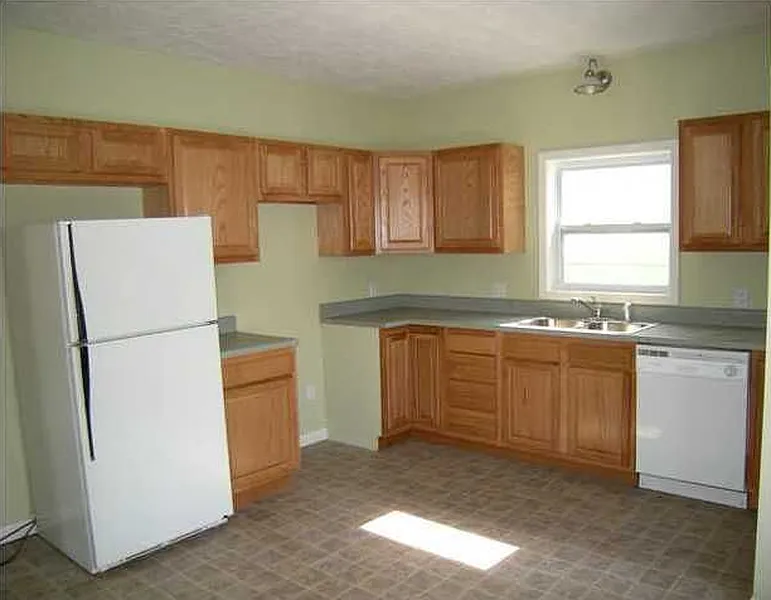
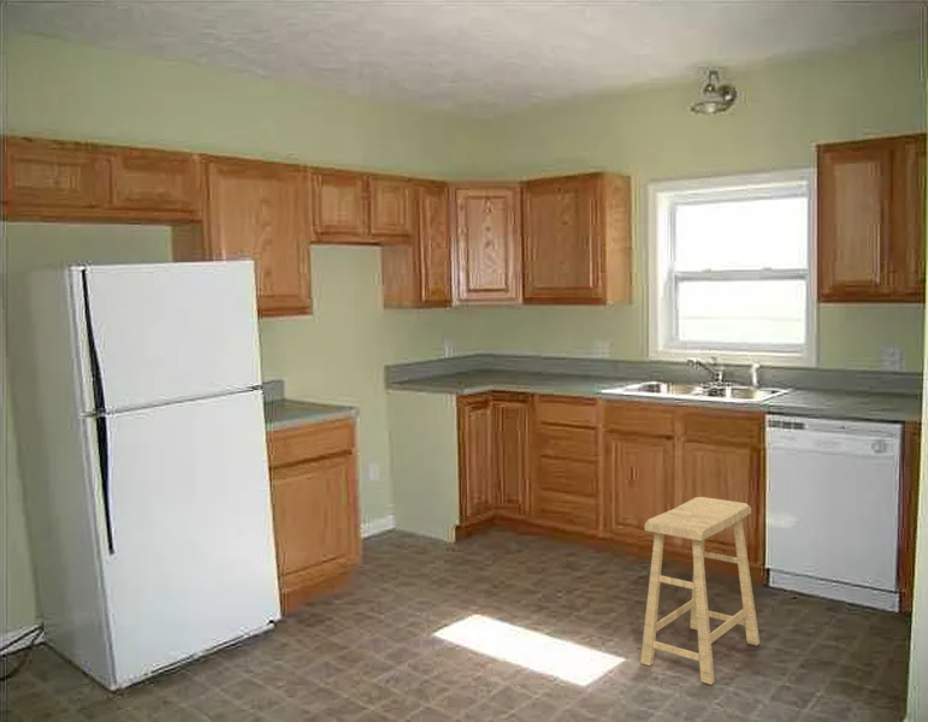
+ stool (699, 582)
